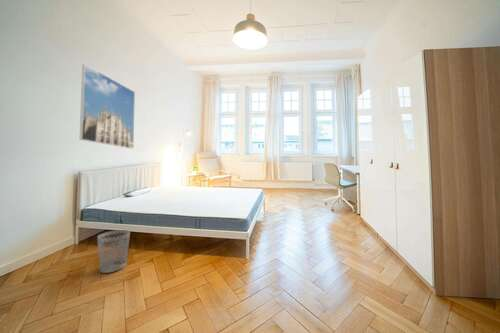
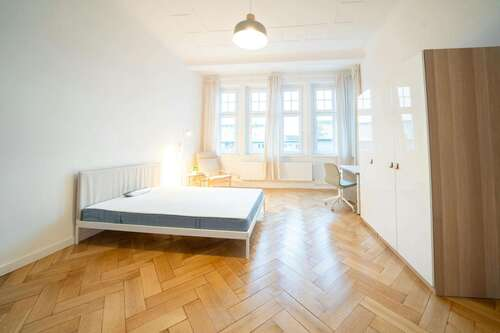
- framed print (111, 112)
- wastebasket (113, 250)
